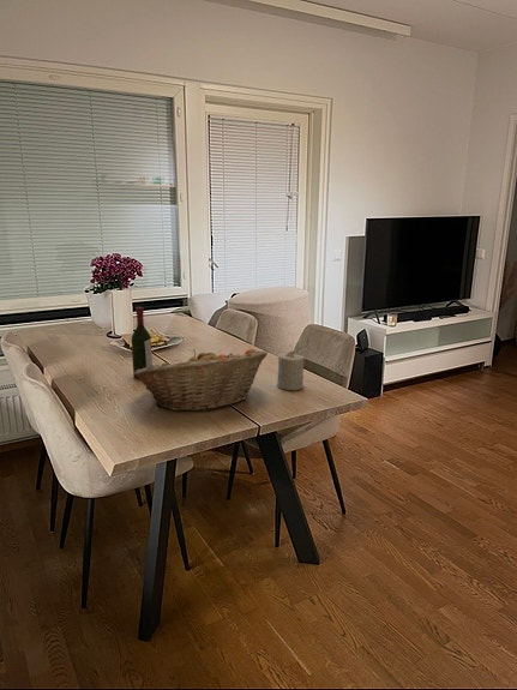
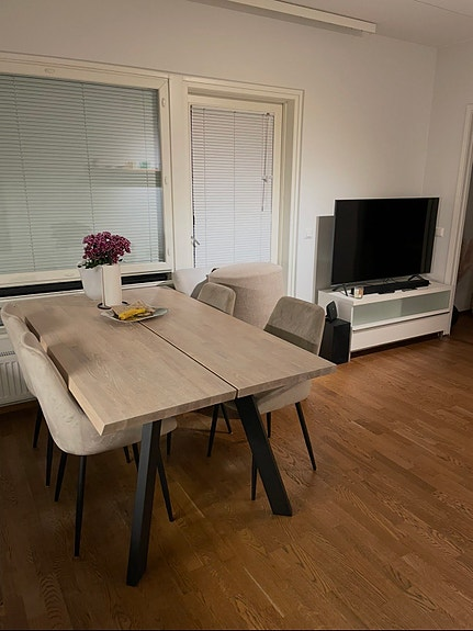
- fruit basket (203, 373)
- candle (289, 367)
- wine bottle (140, 342)
